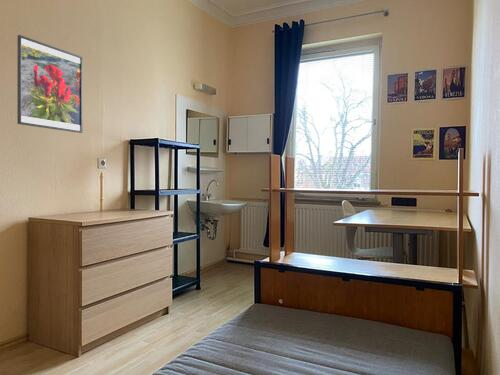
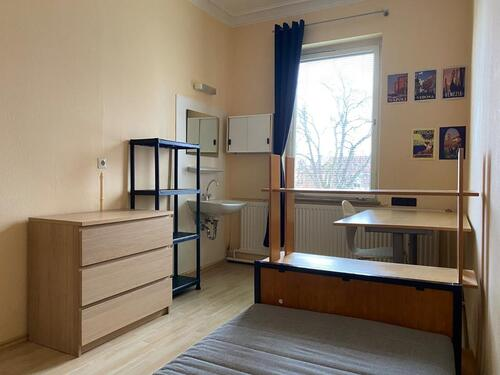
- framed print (52, 87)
